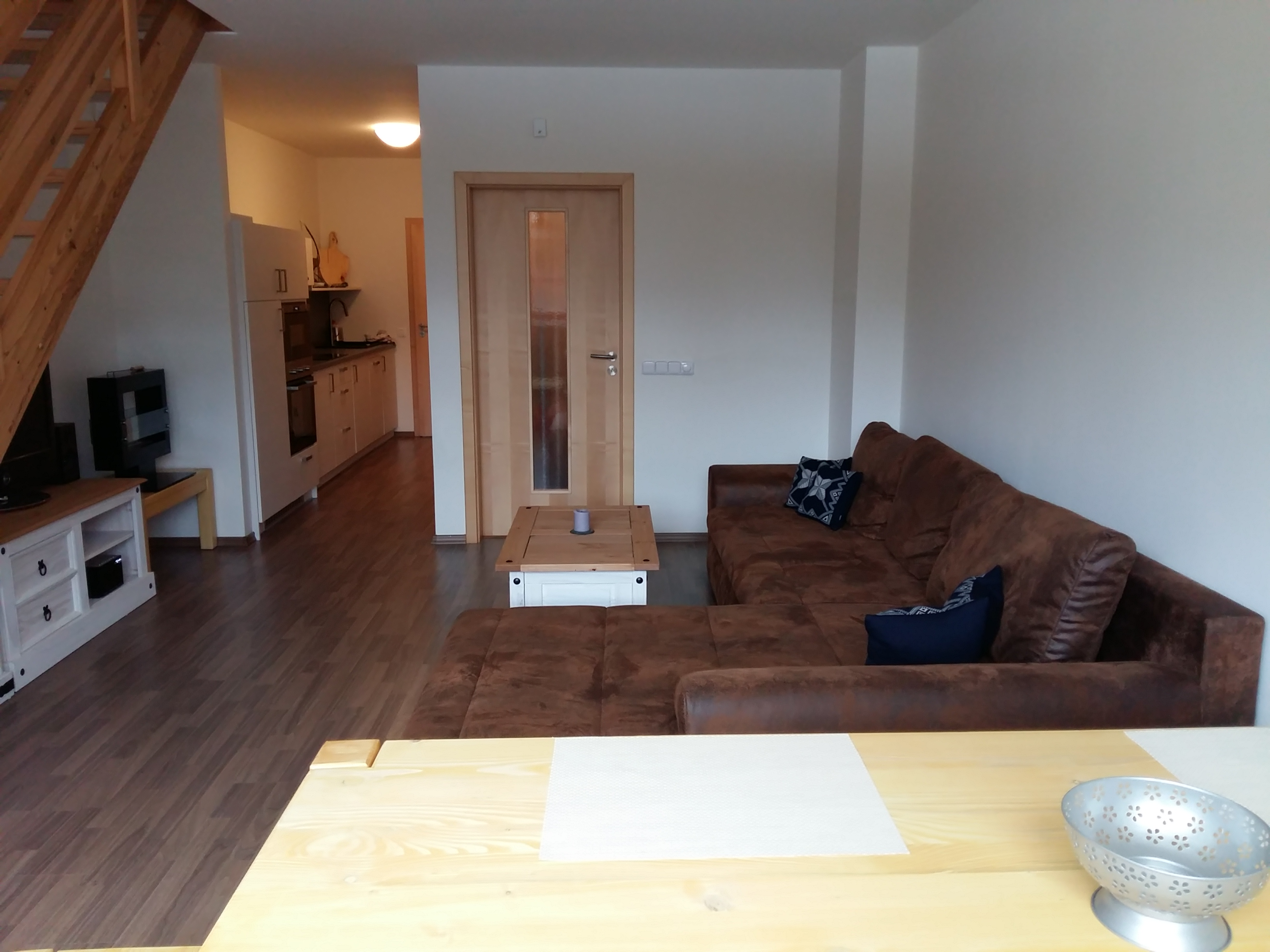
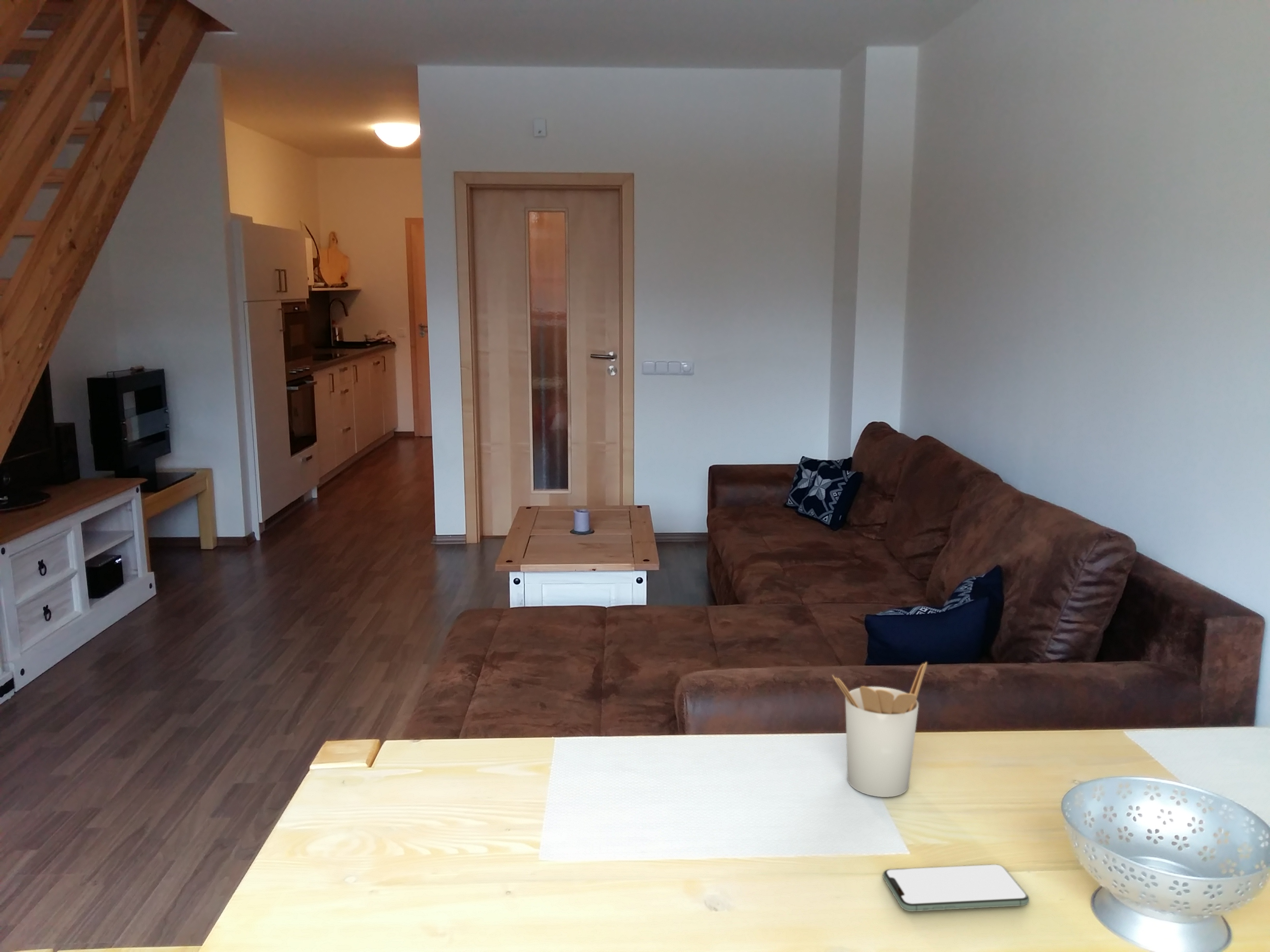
+ smartphone (954, 887)
+ utensil holder (882, 729)
